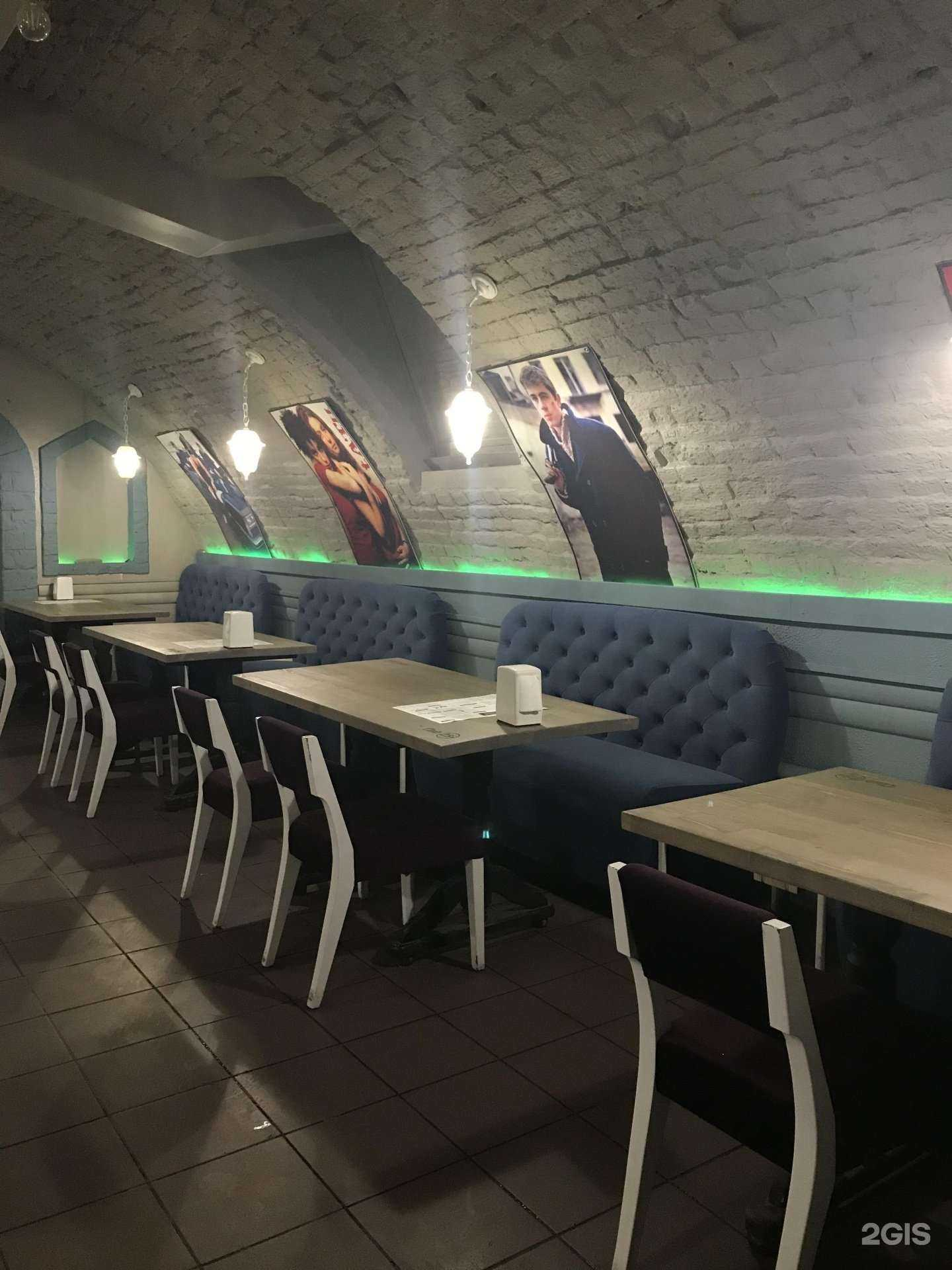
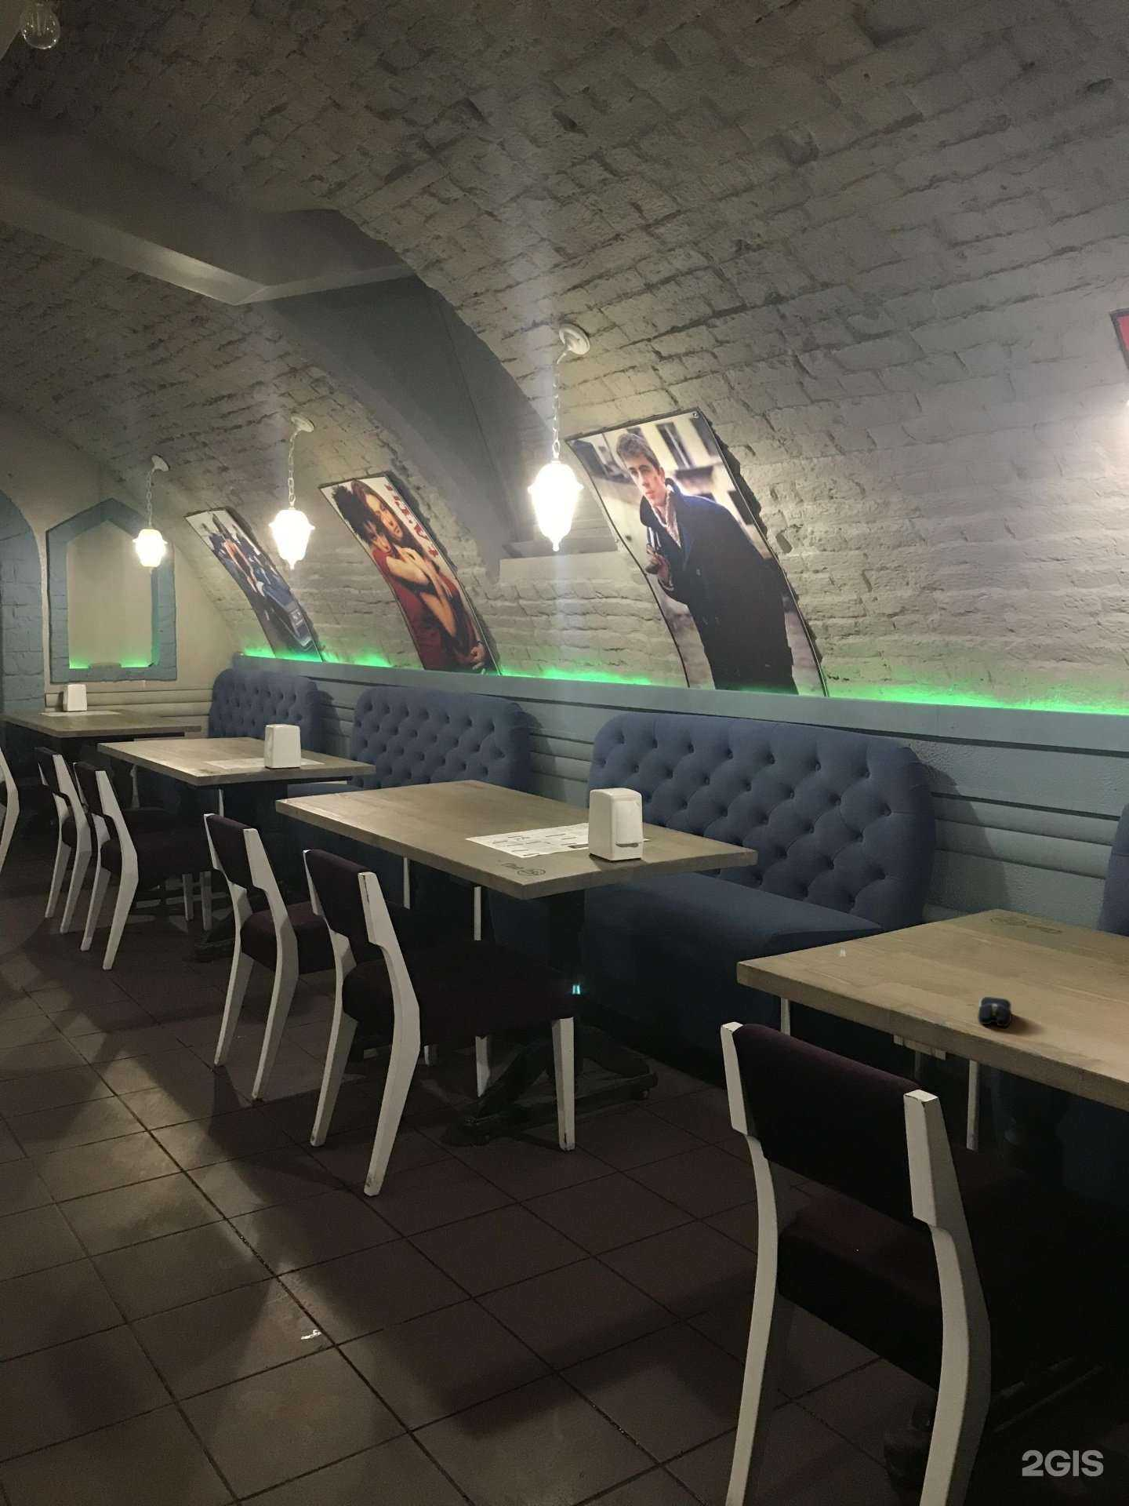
+ computer mouse (995, 1009)
